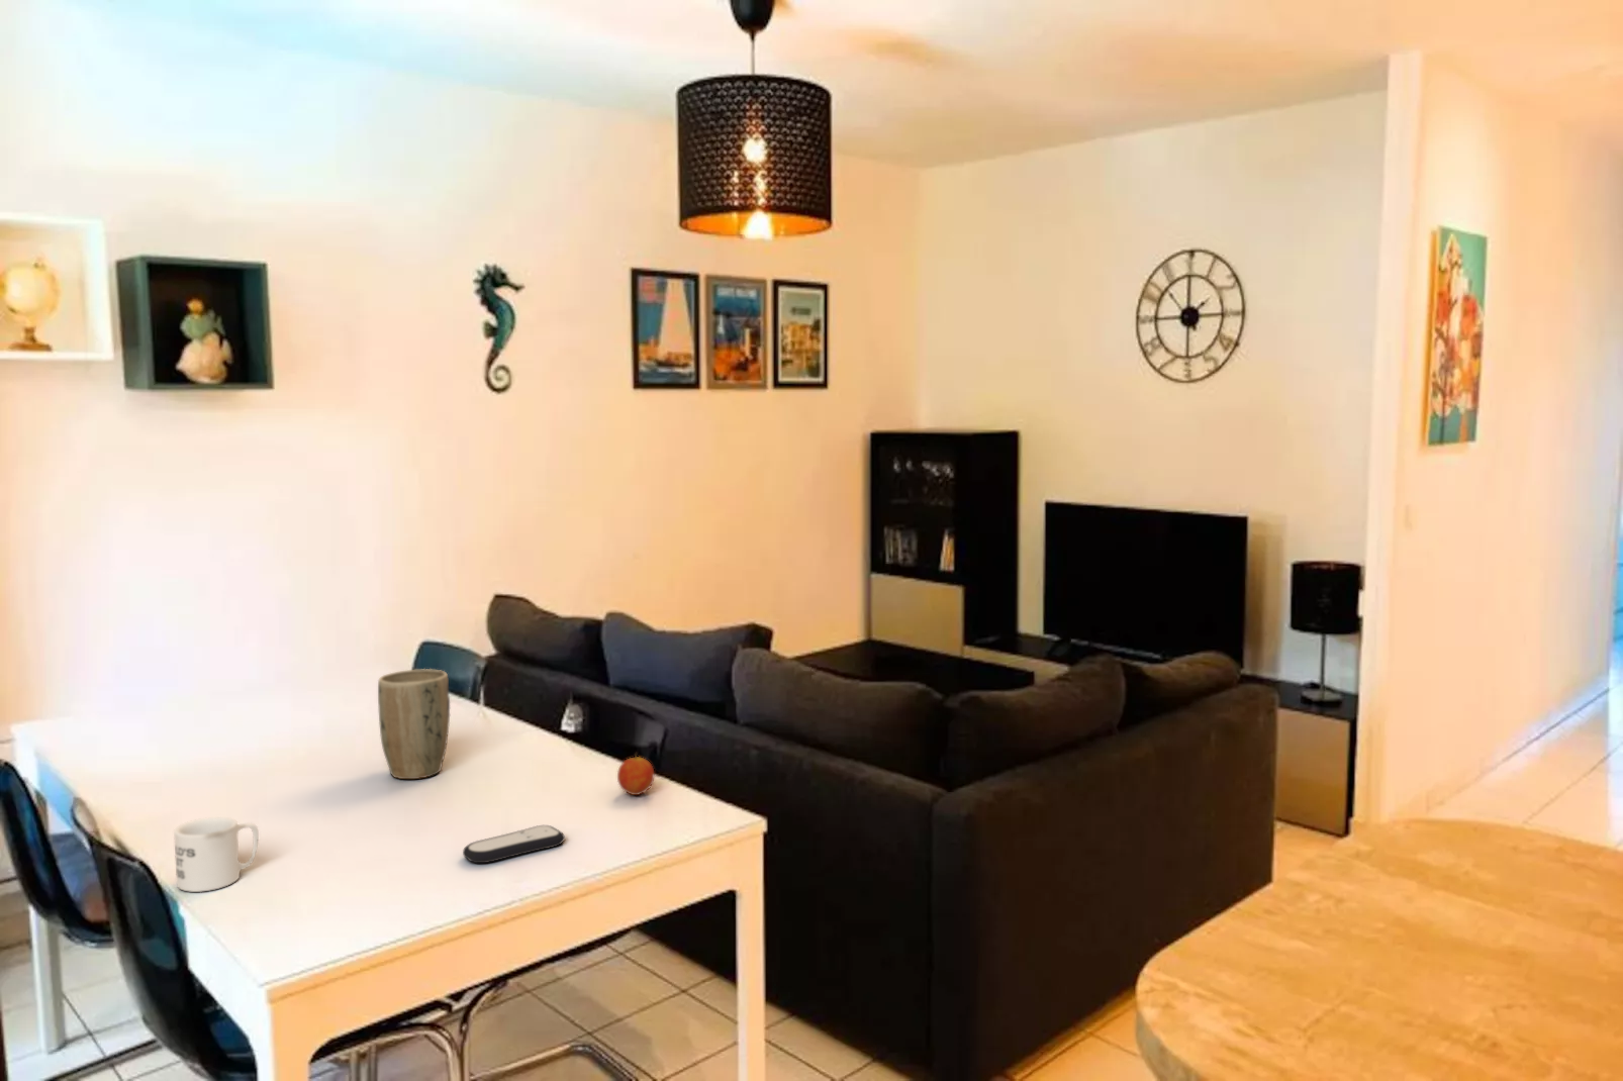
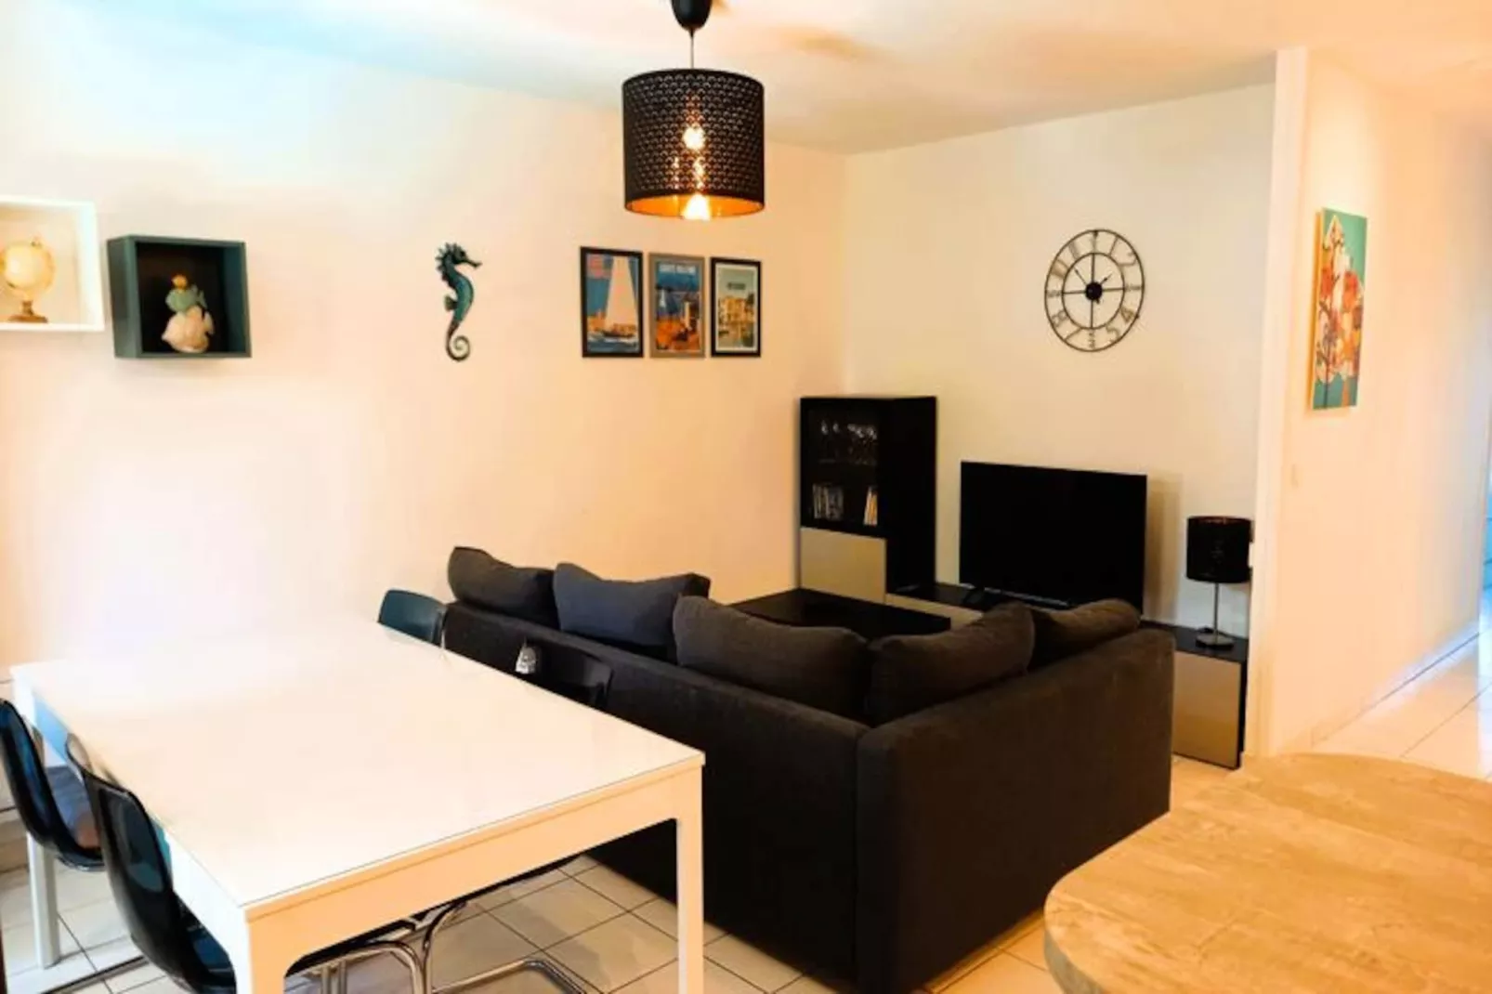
- plant pot (414, 724)
- fruit (636, 773)
- mug (218, 851)
- remote control (513, 843)
